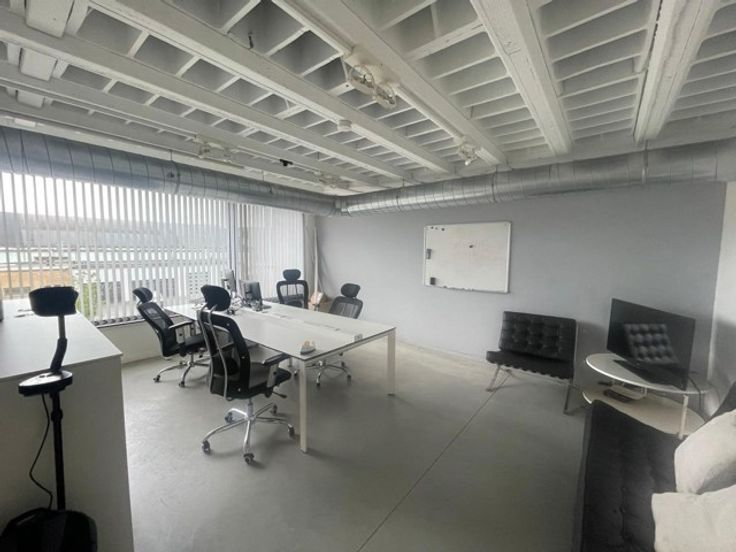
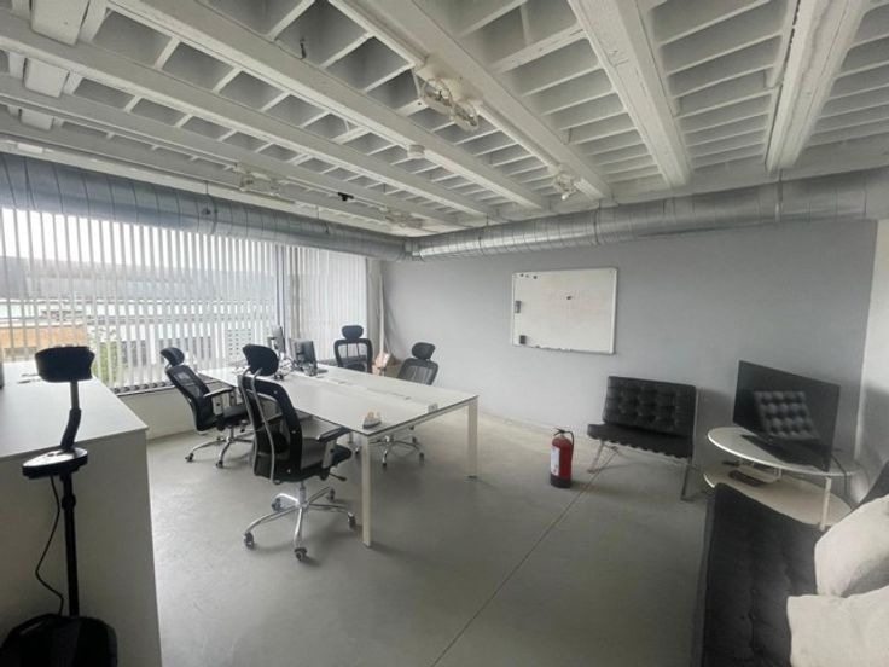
+ fire extinguisher (563, 453)
